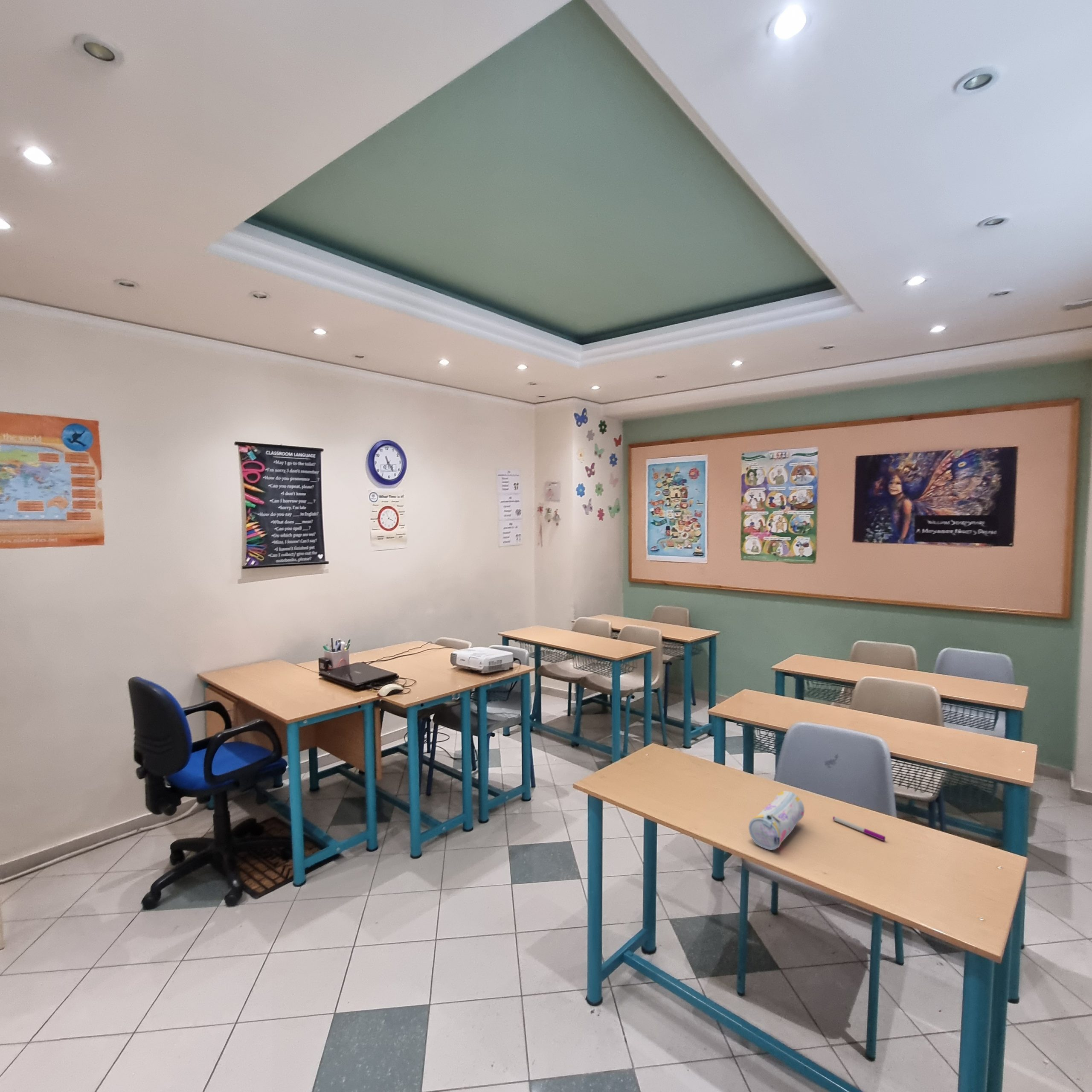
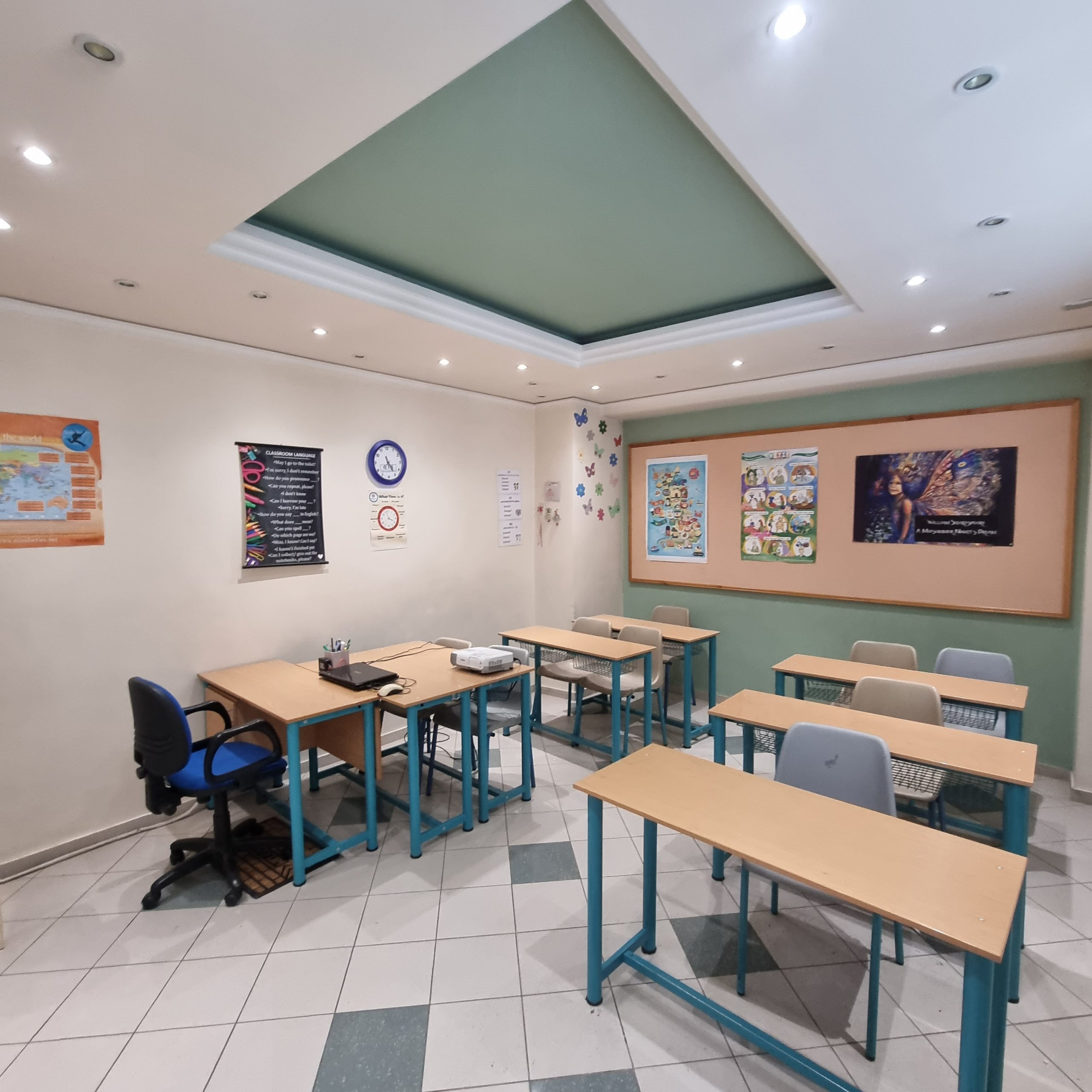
- pen (858, 828)
- pencil case (777, 818)
